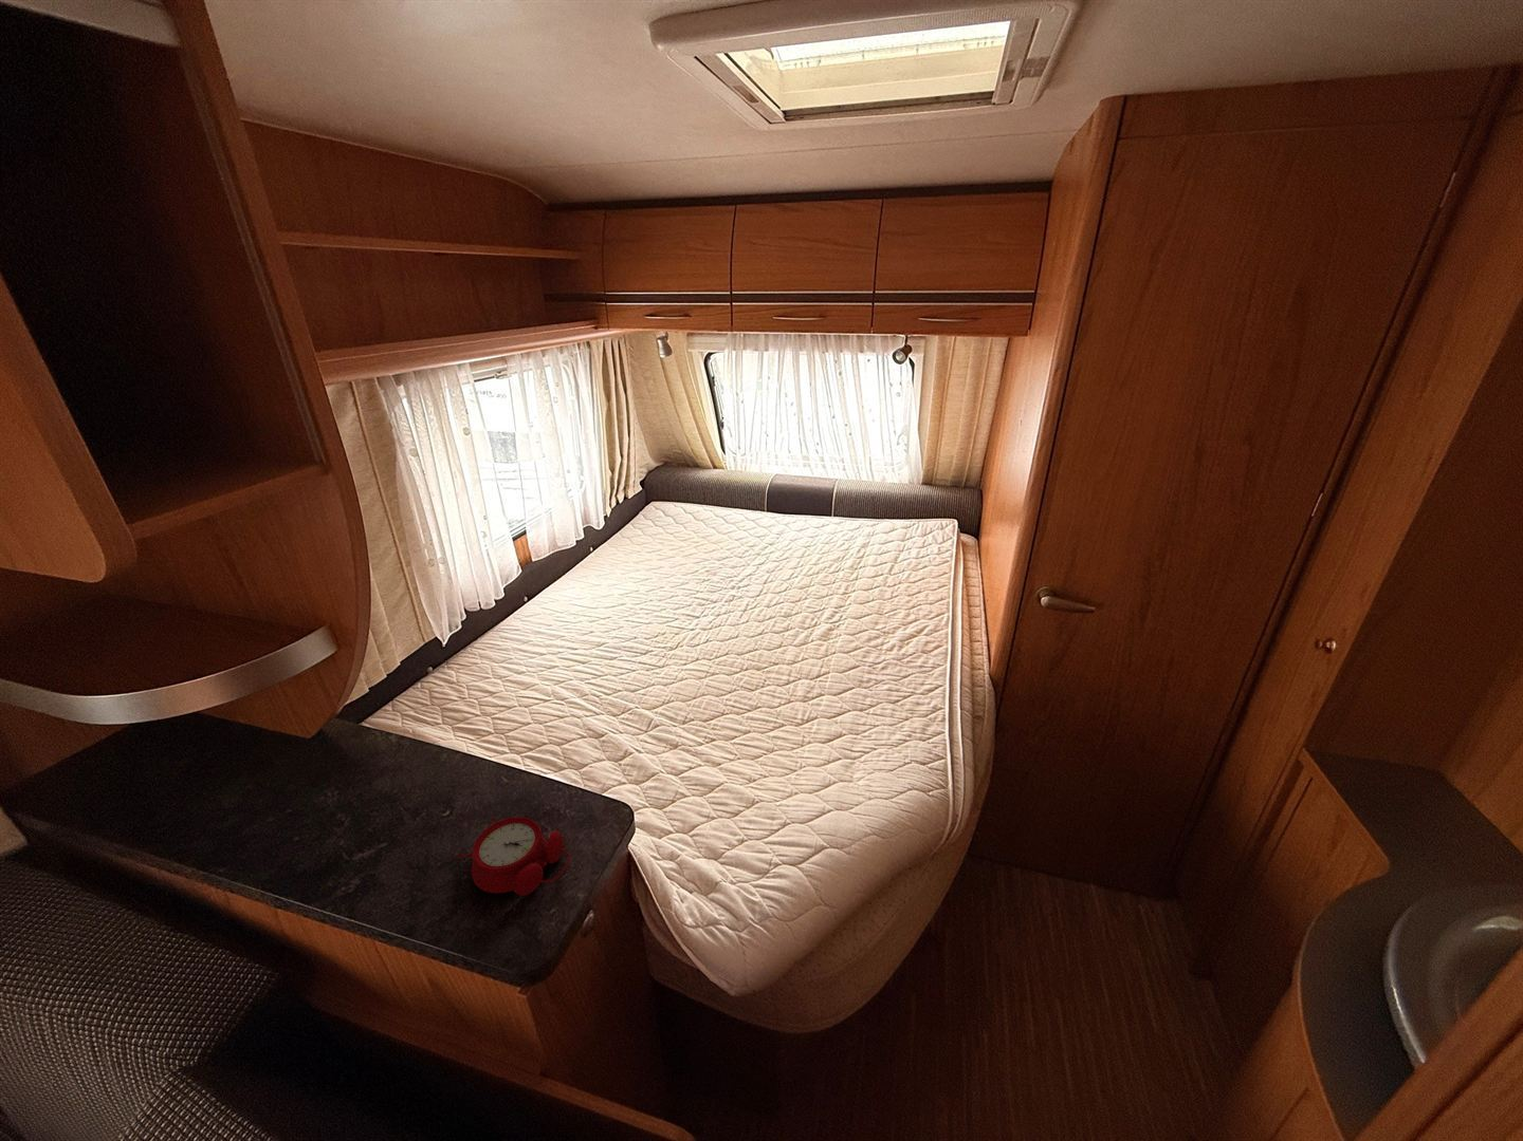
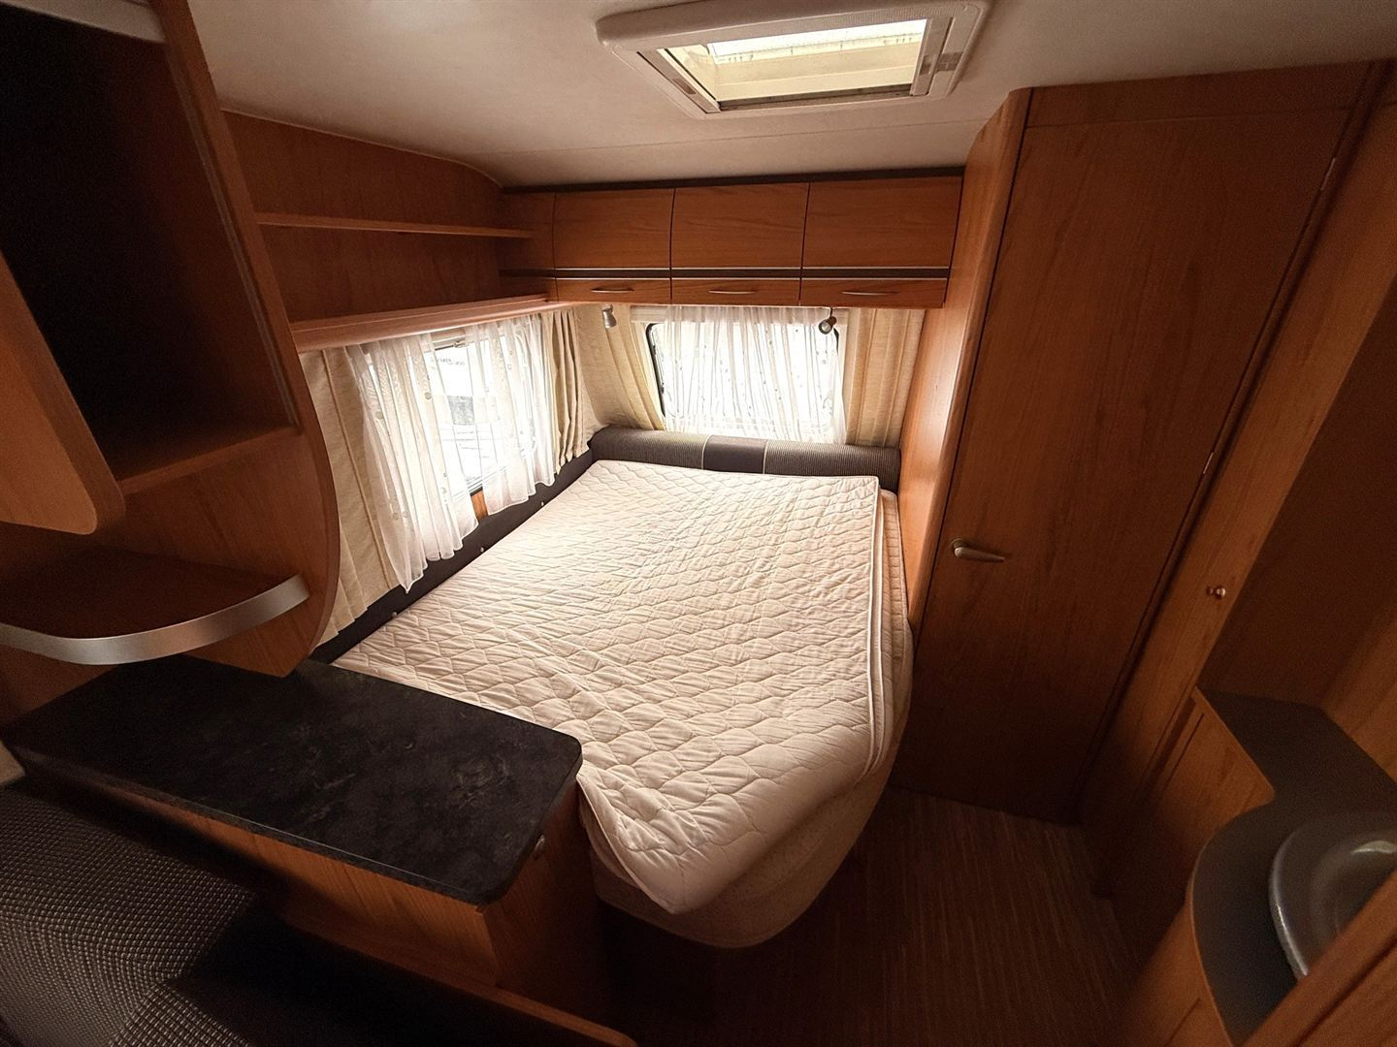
- alarm clock (518, 855)
